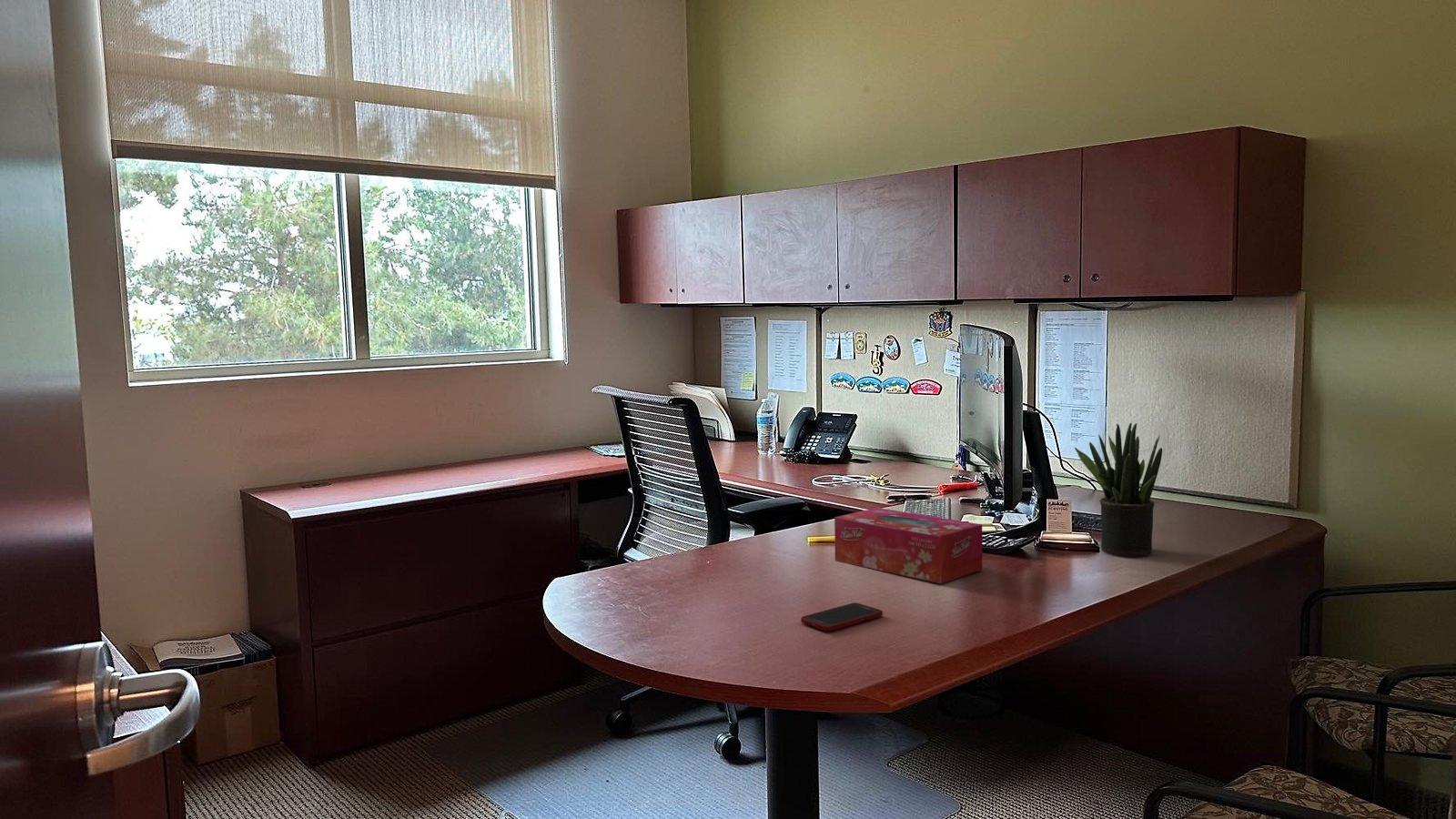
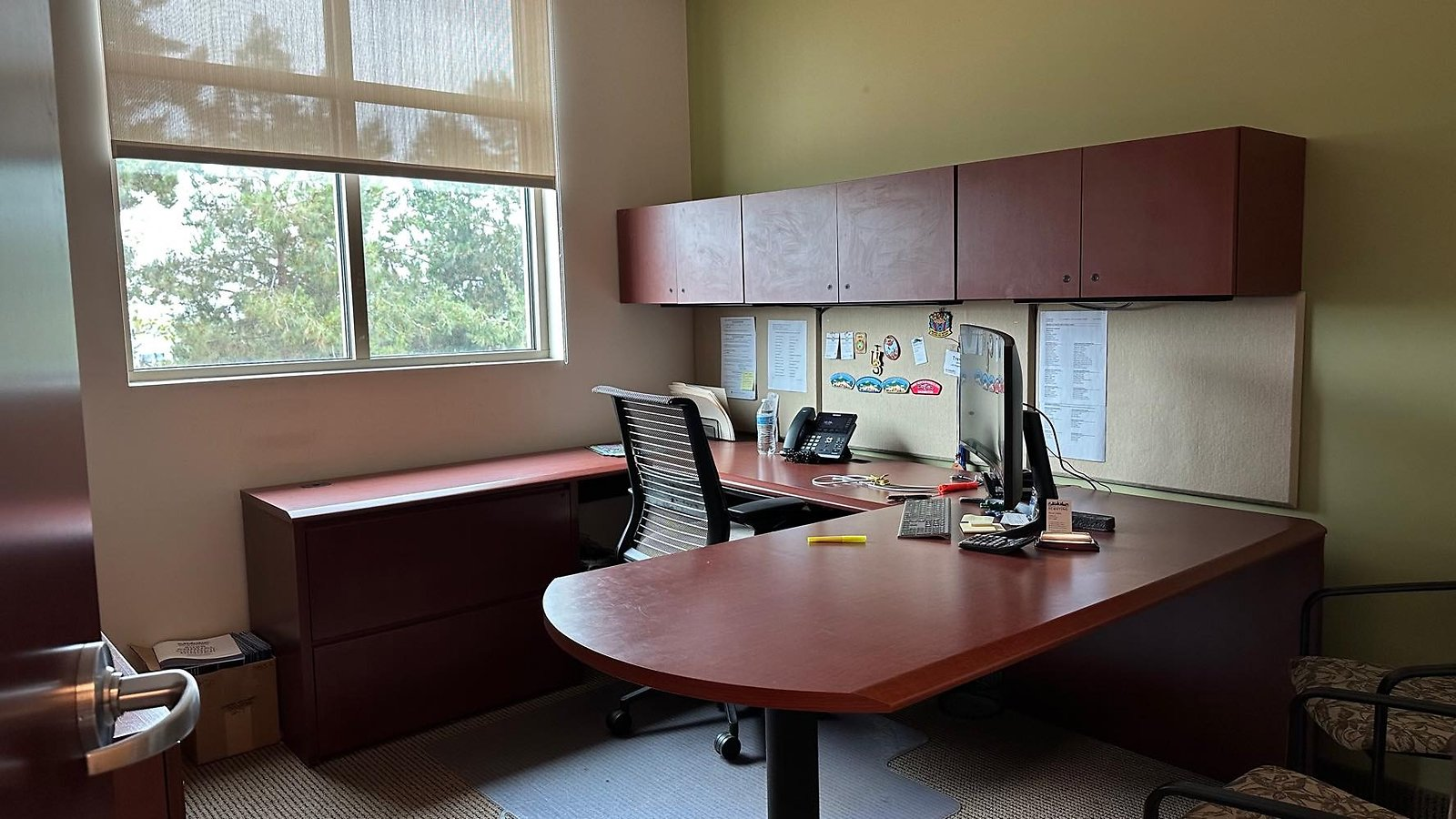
- potted plant (1120, 486)
- tissue box (906, 542)
- cell phone (842, 616)
